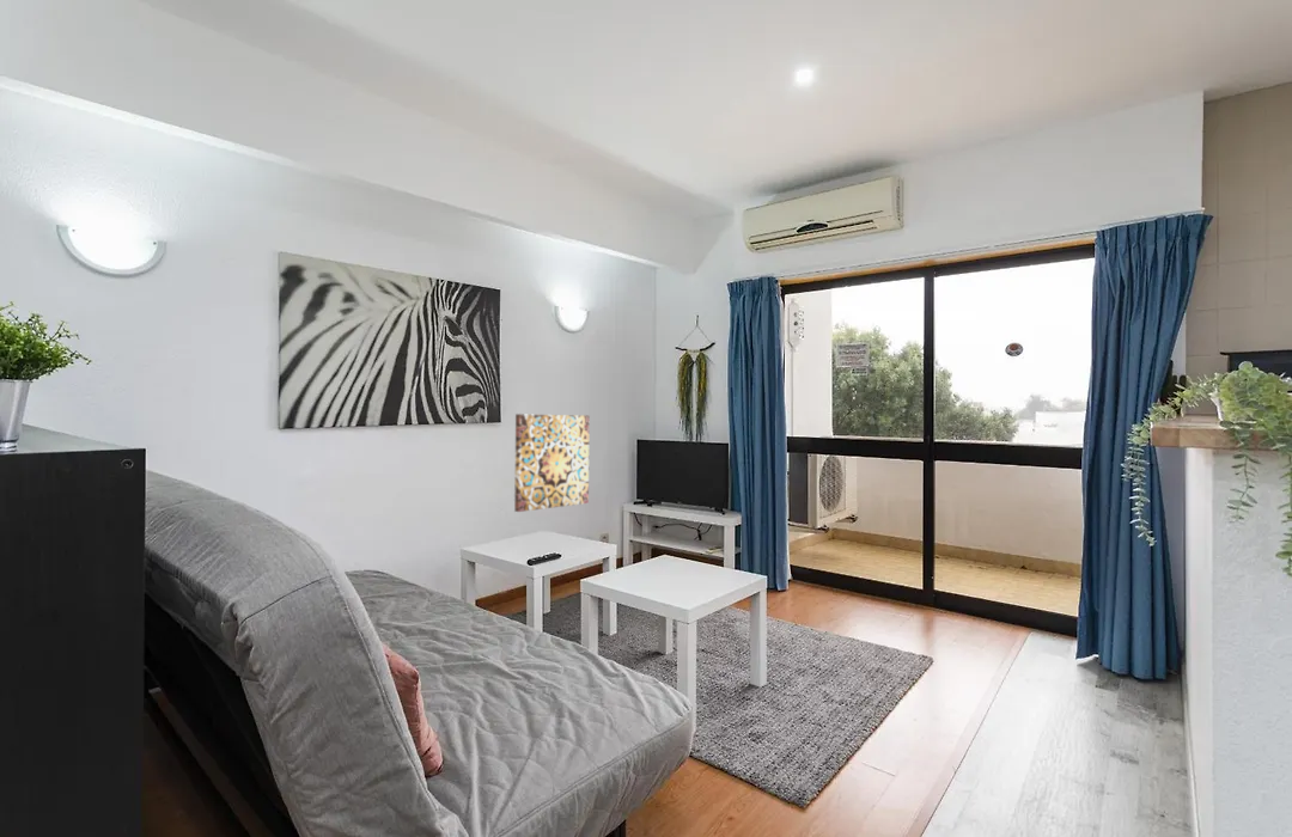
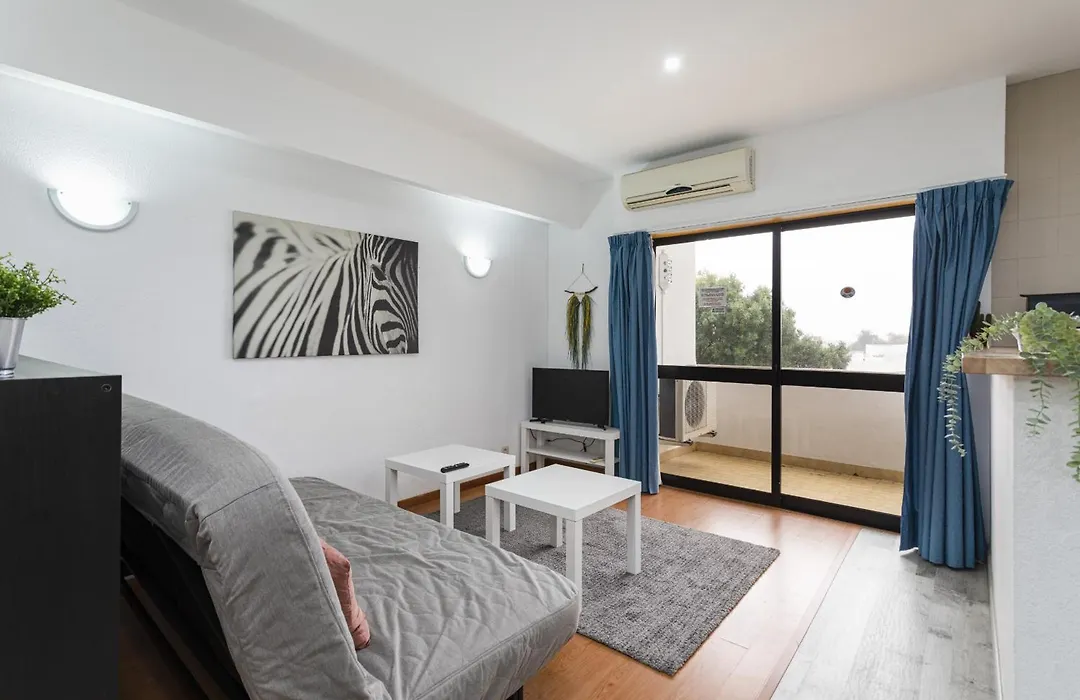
- wall art (553, 460)
